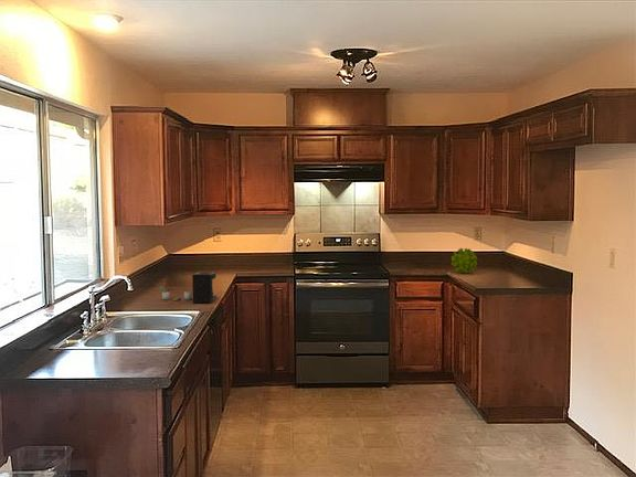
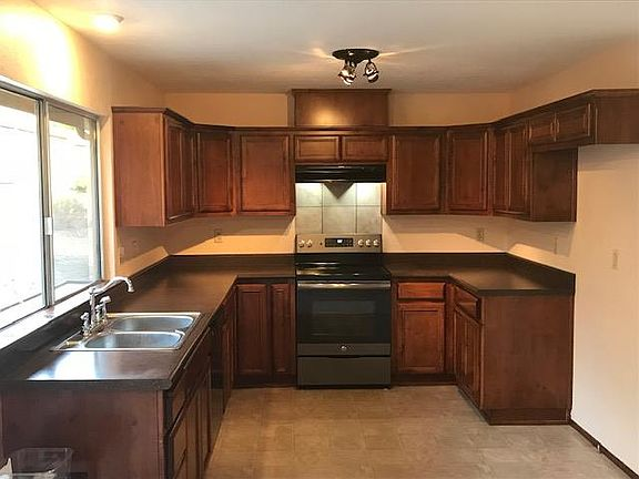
- coffee maker (186, 292)
- plant (464, 261)
